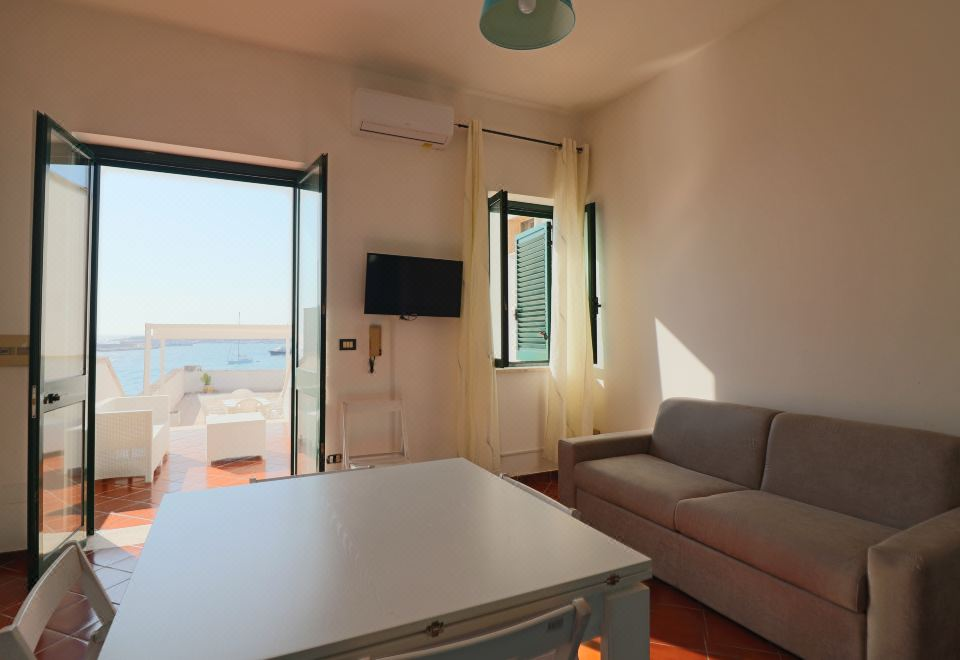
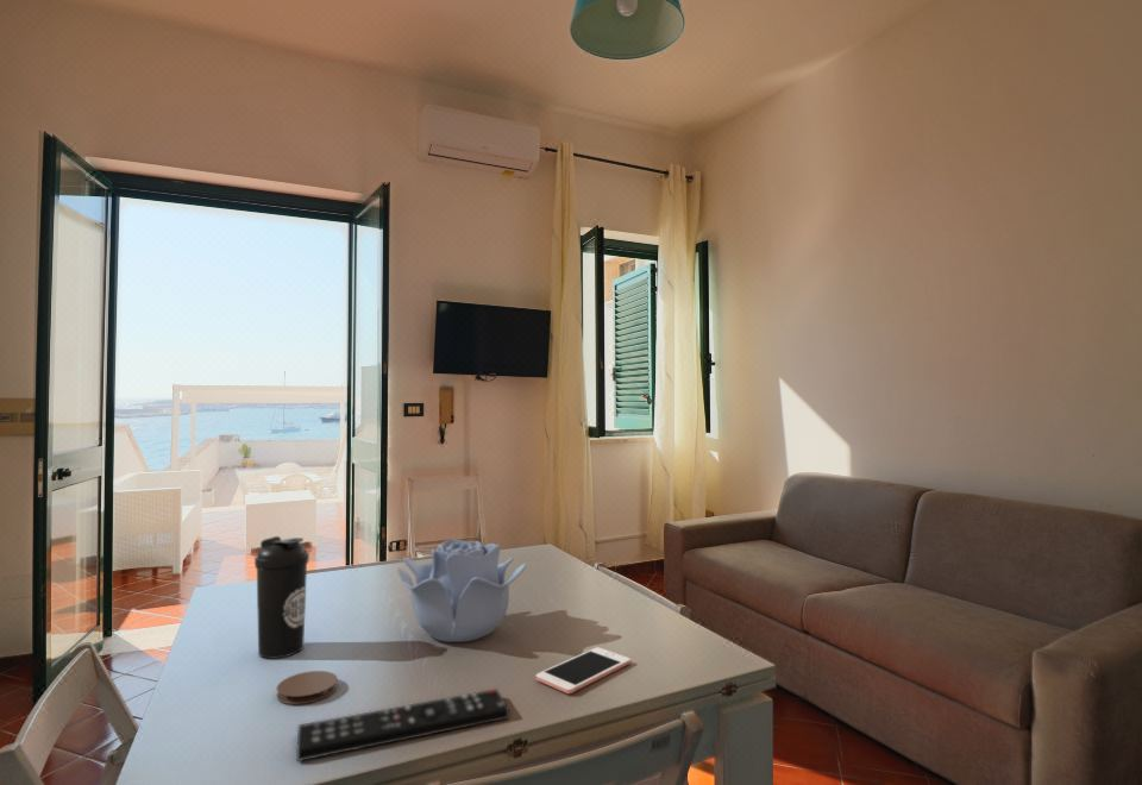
+ remote control (407, 720)
+ decorative bowl (459, 589)
+ water bottle (281, 594)
+ cell phone (584, 668)
+ coaster (307, 686)
